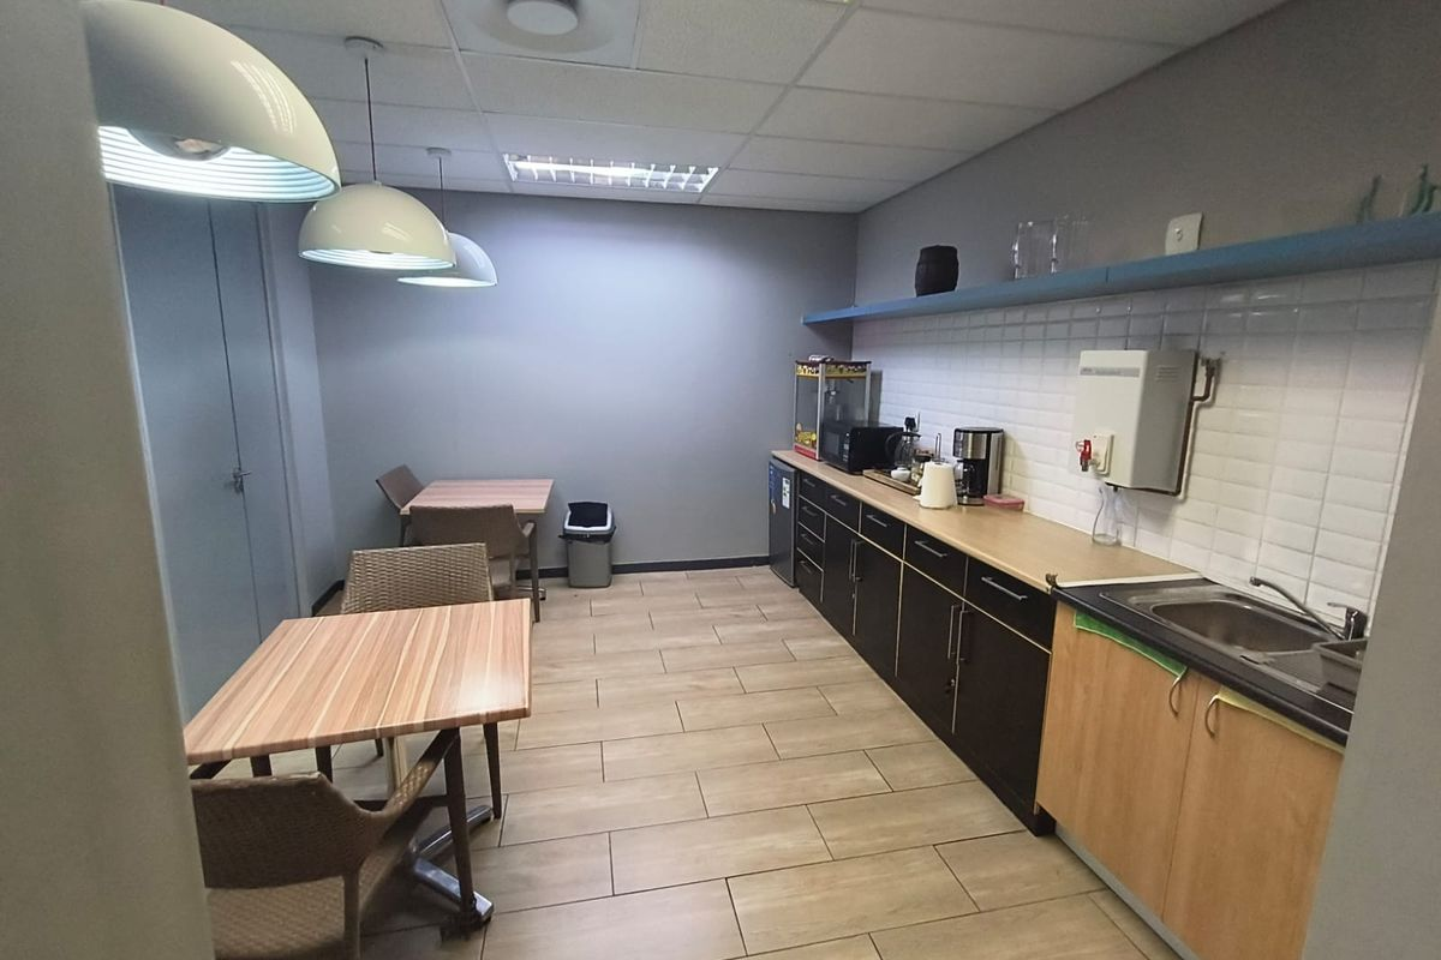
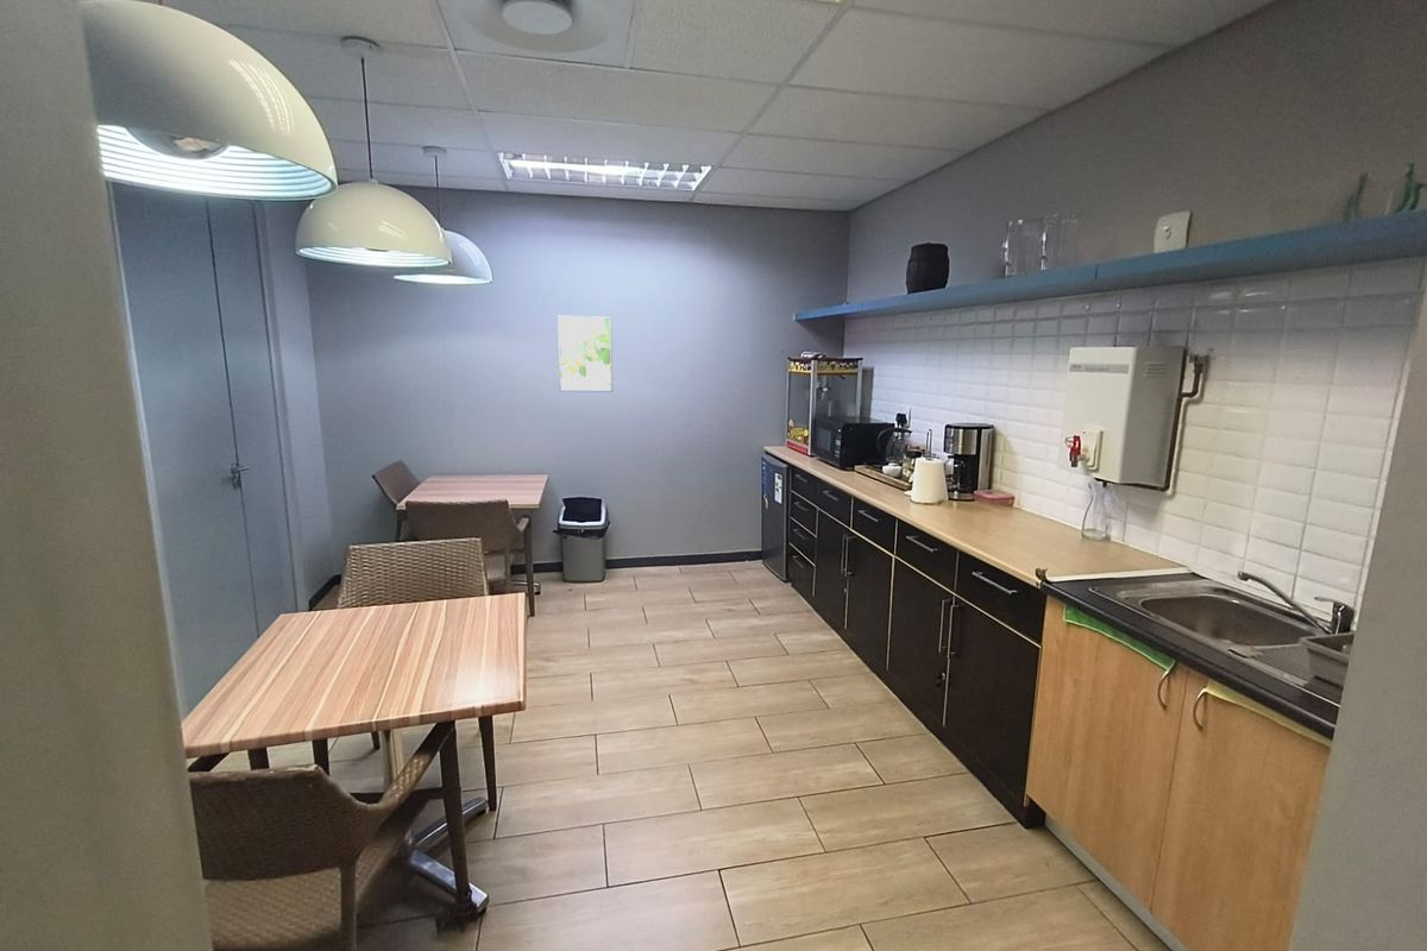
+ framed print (585, 354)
